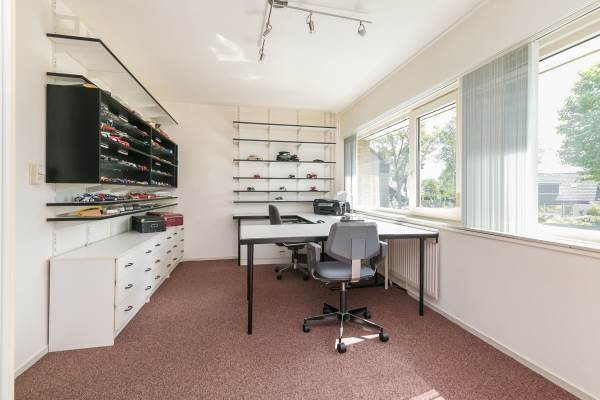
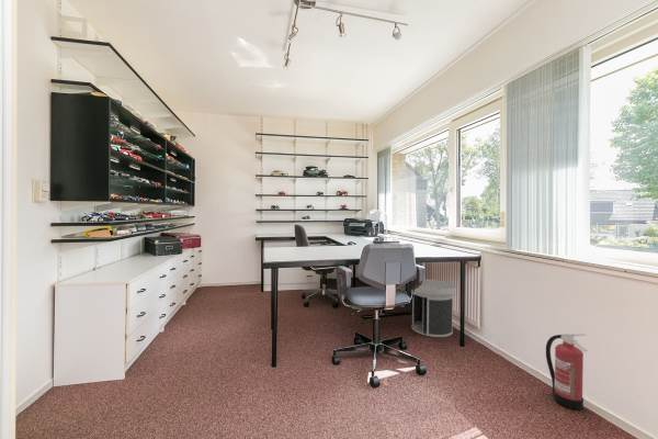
+ revolving door (431, 306)
+ fire extinguisher (565, 363)
